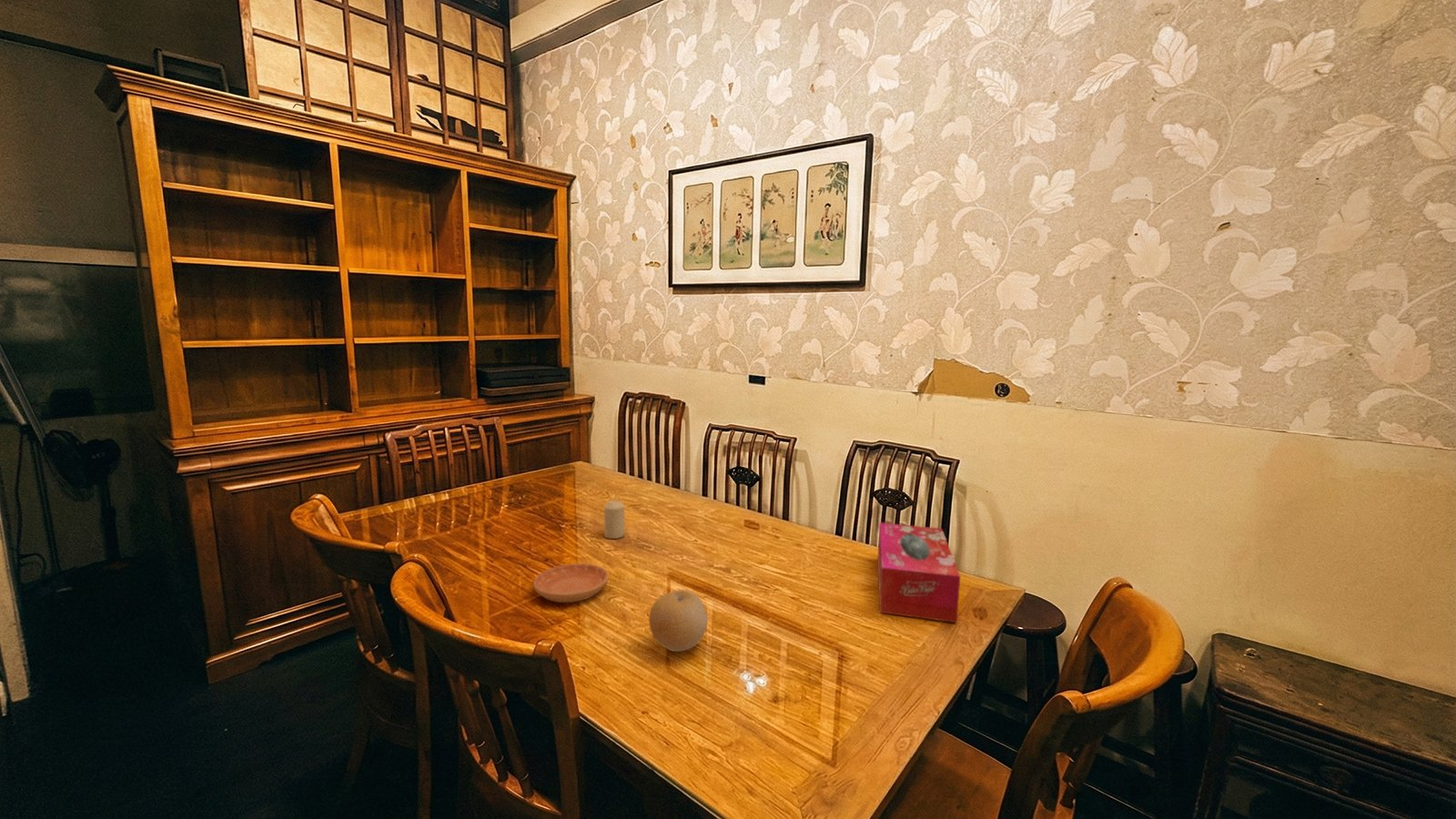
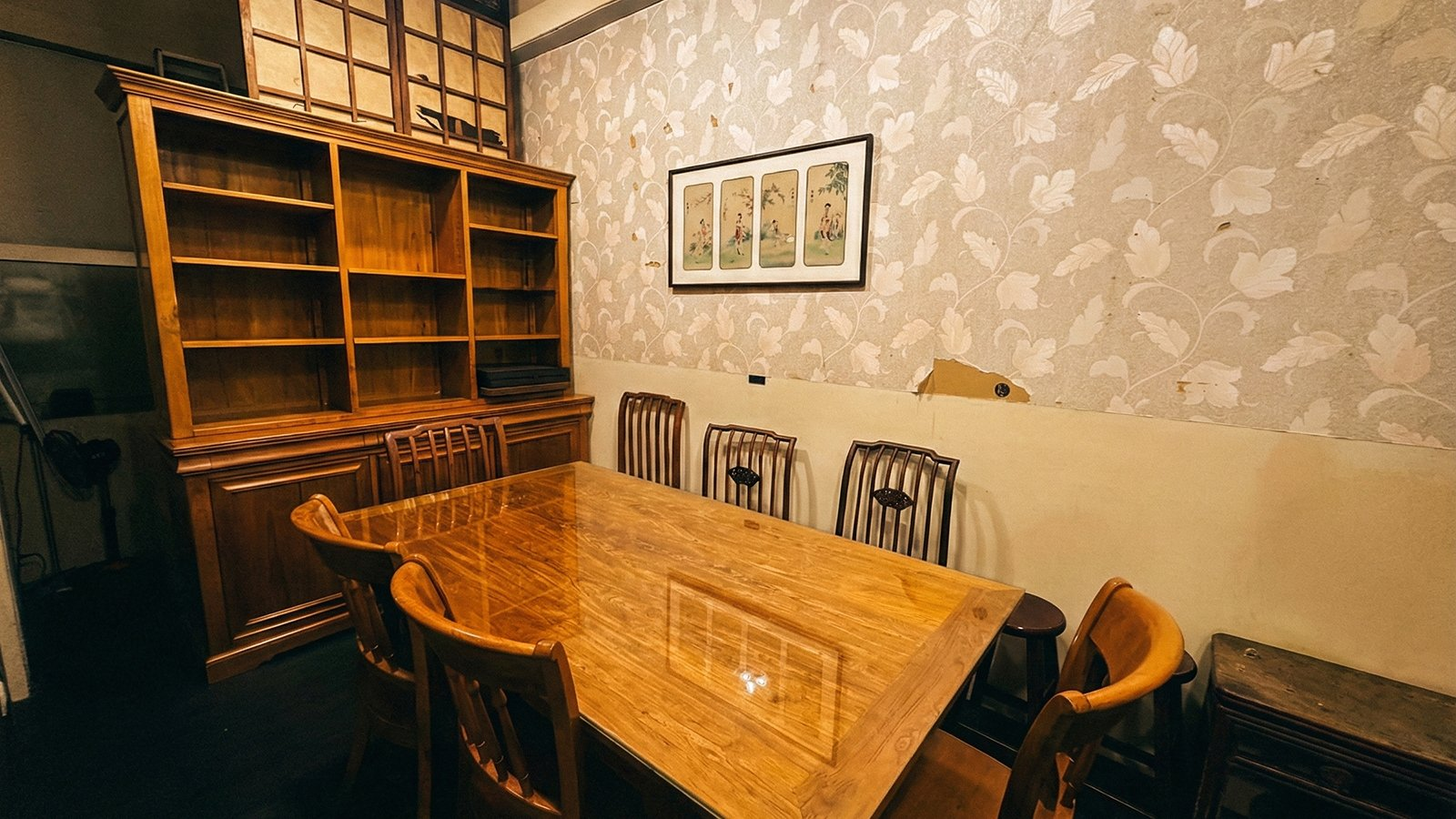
- tissue box (914, 566)
- fruit (679, 621)
- saucer (571, 583)
- candle (614, 518)
